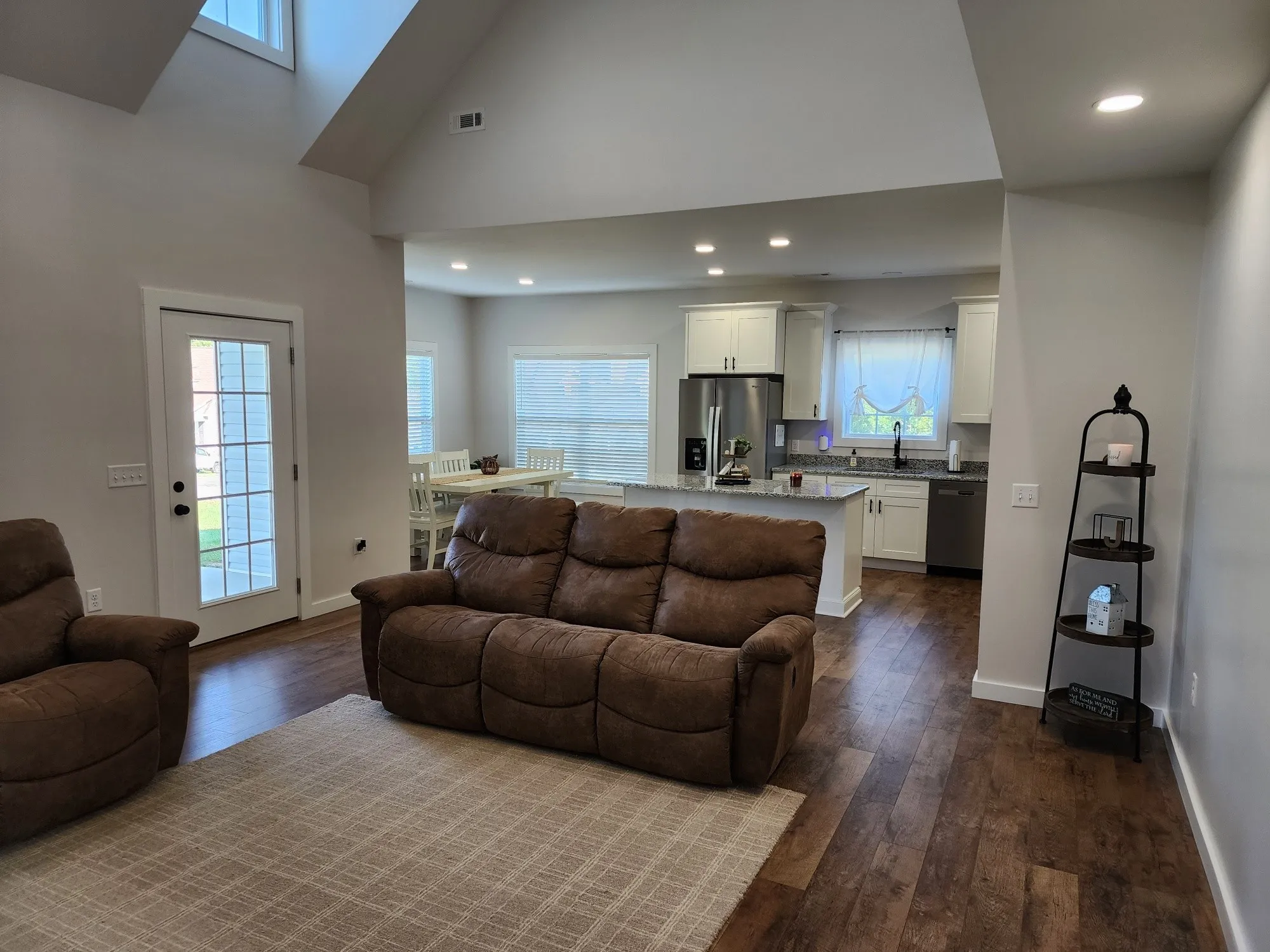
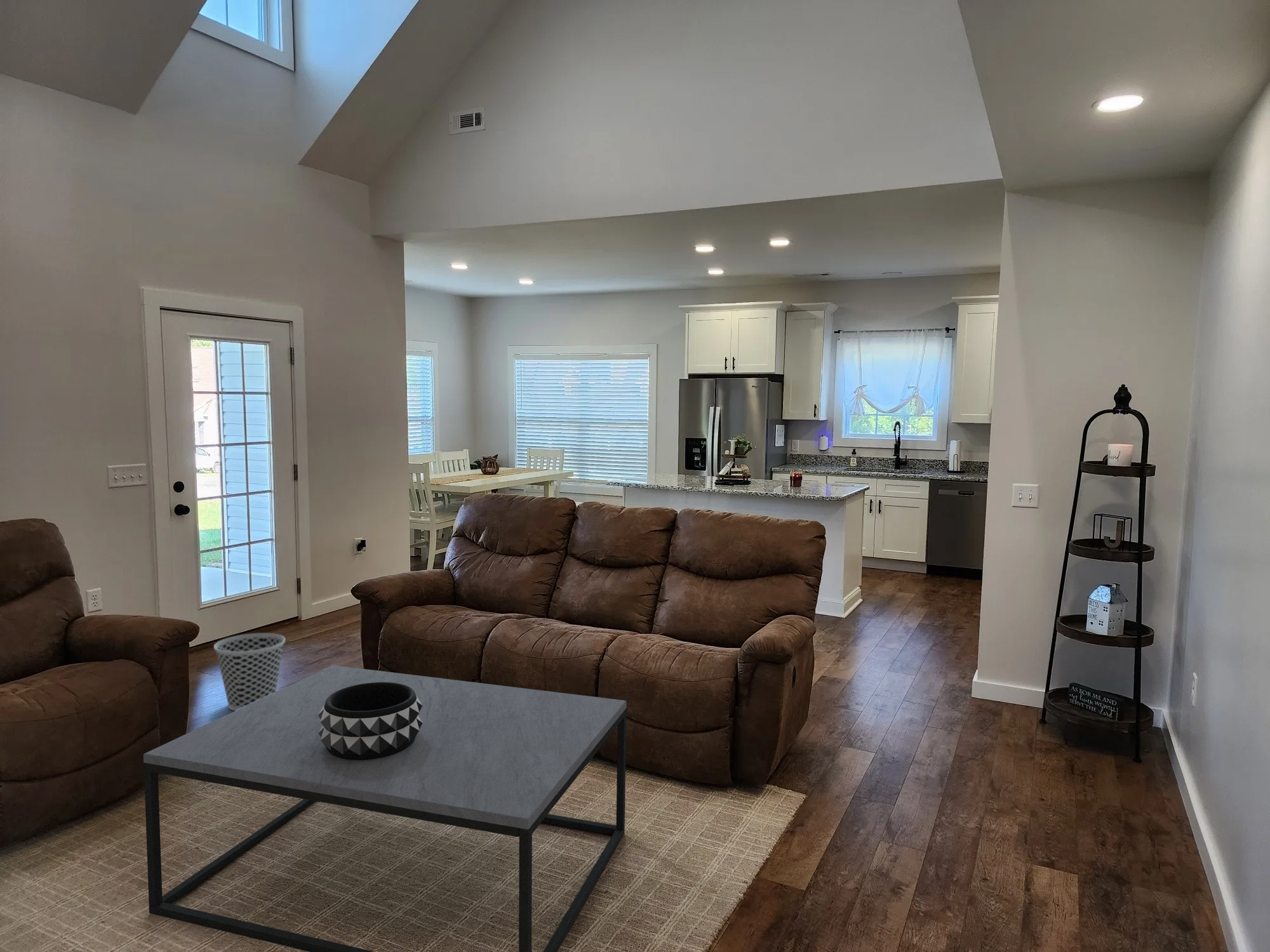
+ wastebasket (251, 673)
+ decorative bowl (371, 718)
+ coffee table (408, 797)
